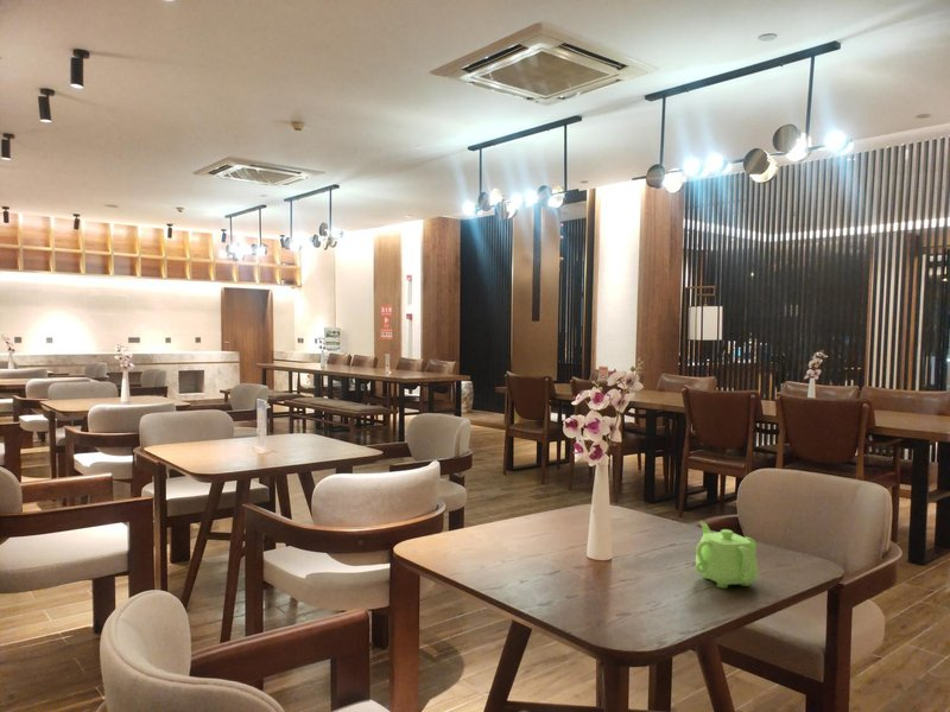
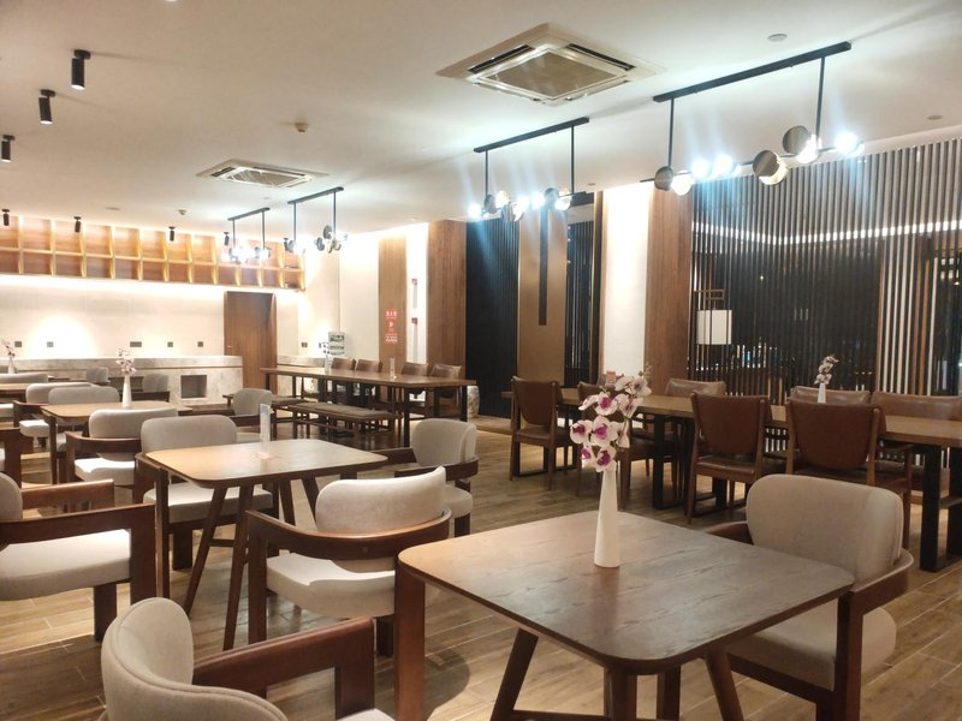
- teapot (723, 553)
